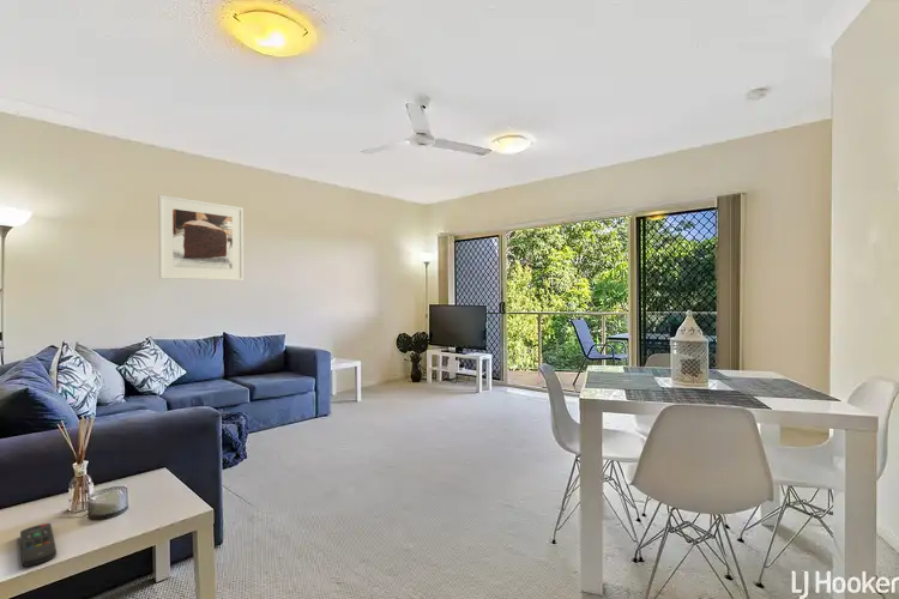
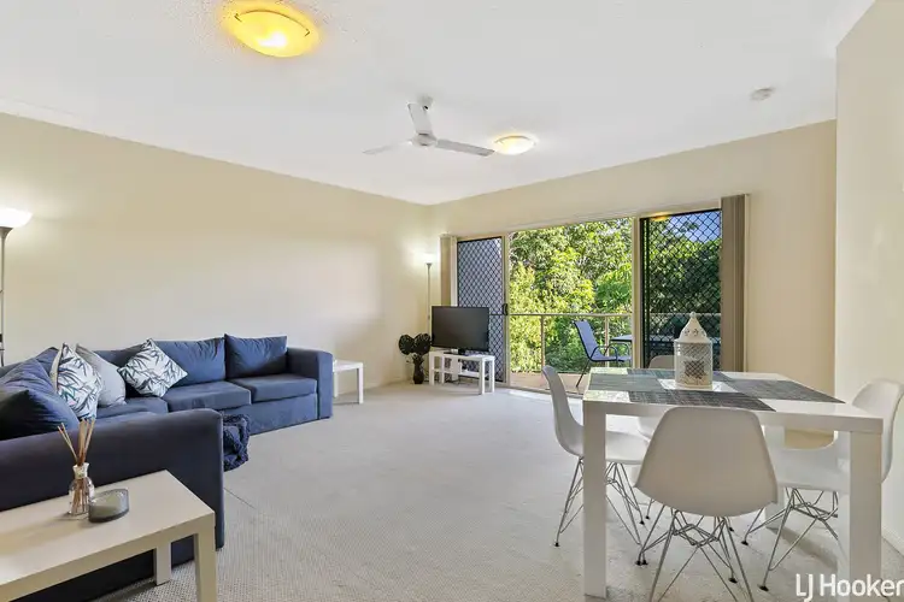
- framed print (204, 240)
- remote control (37, 543)
